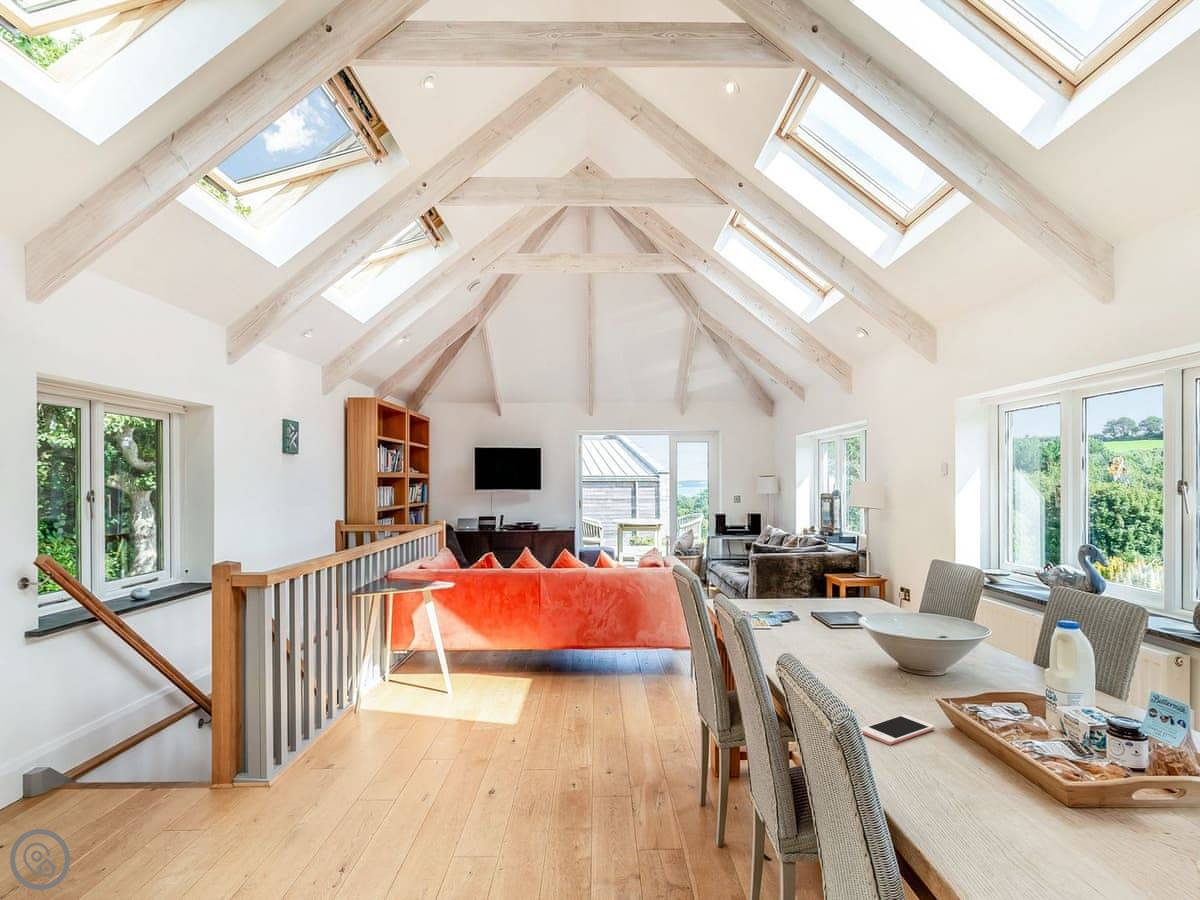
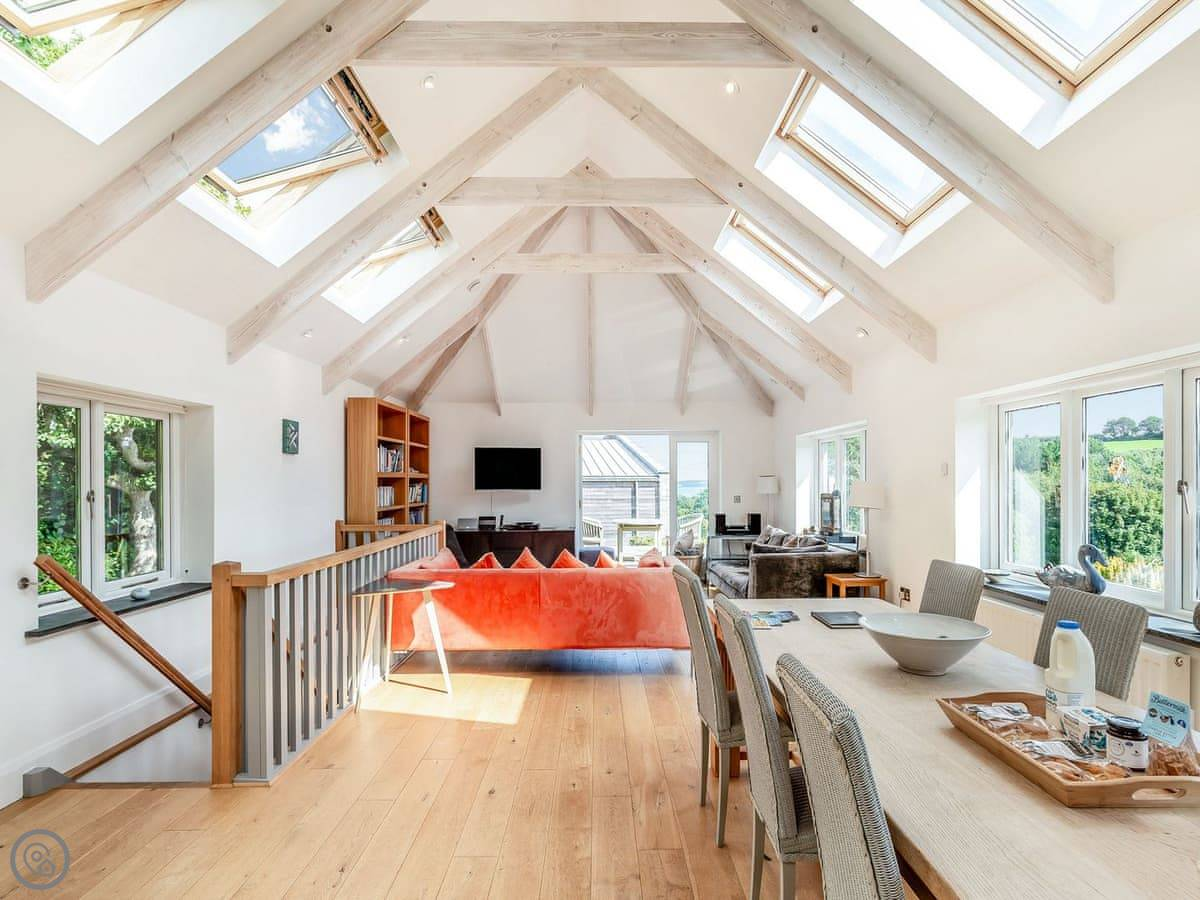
- cell phone (897, 729)
